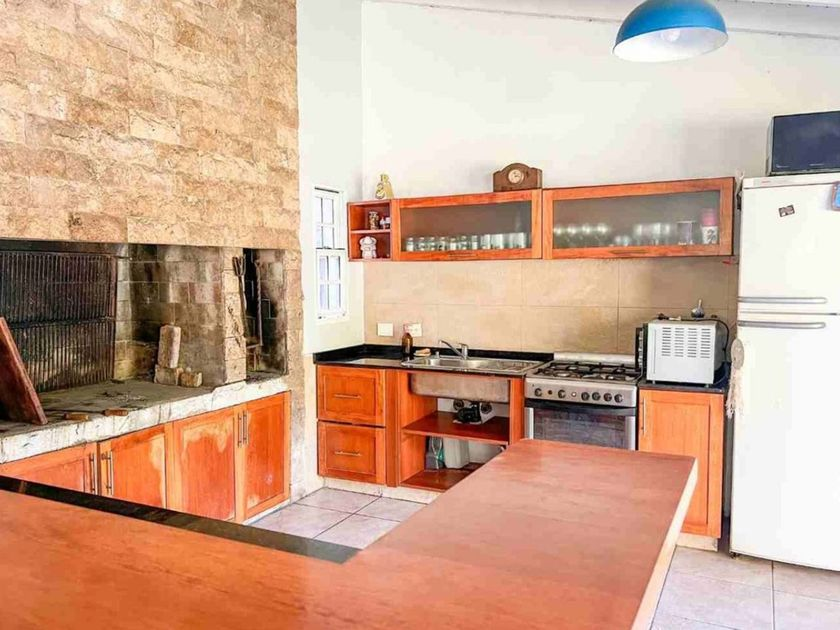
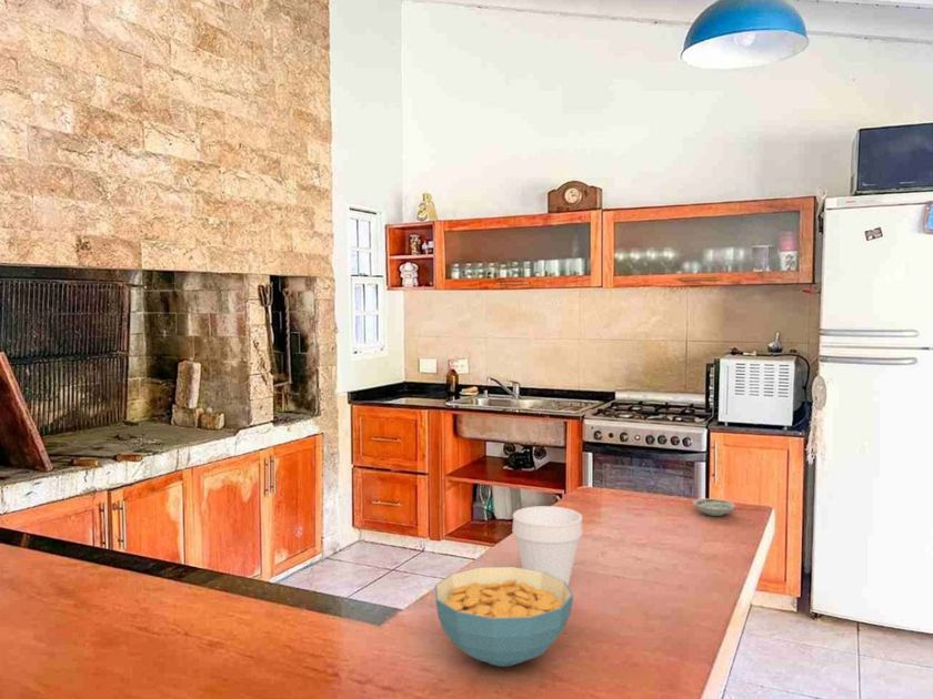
+ saucer (713, 508)
+ cereal bowl (502, 624)
+ cup (546, 553)
